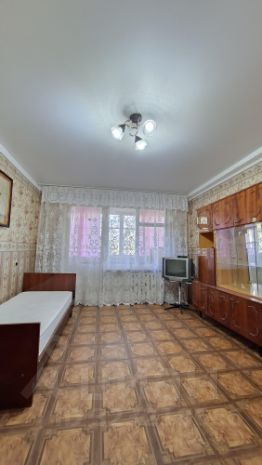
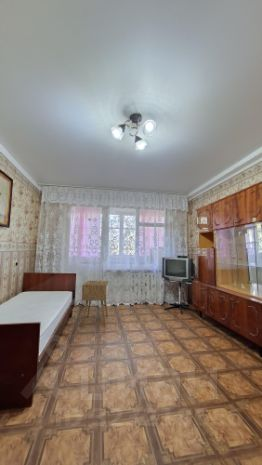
+ nightstand (96, 300)
